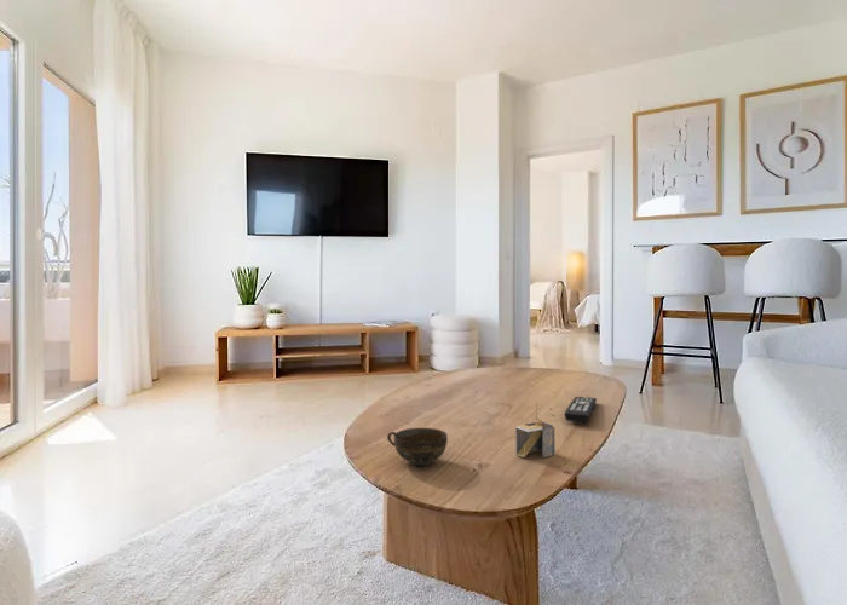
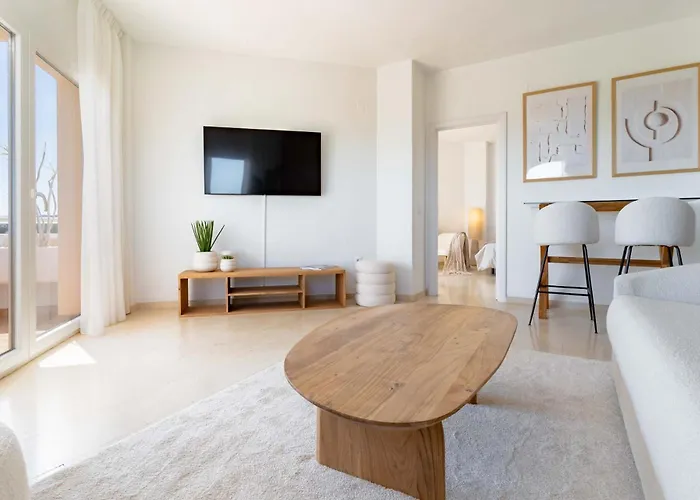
- cup (415, 448)
- remote control (581, 408)
- architectural model (535, 428)
